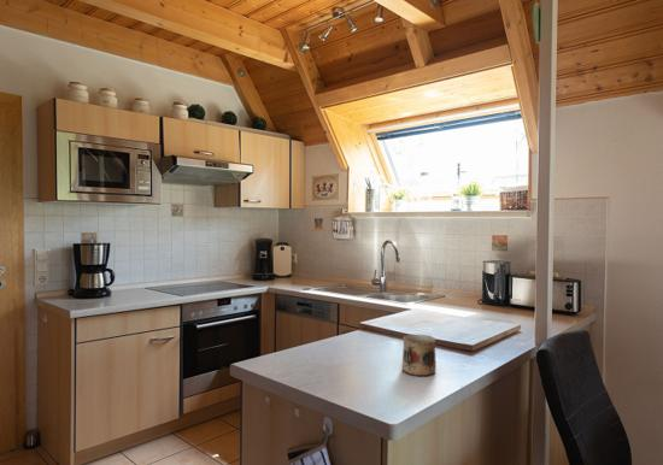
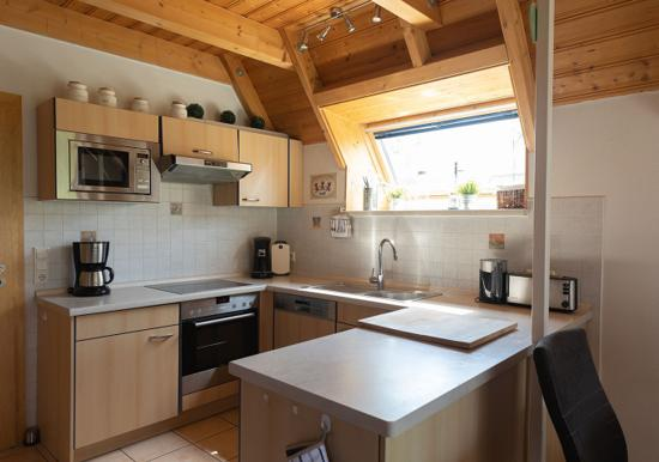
- mug (417, 353)
